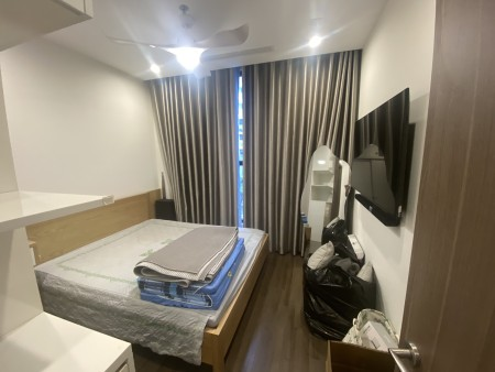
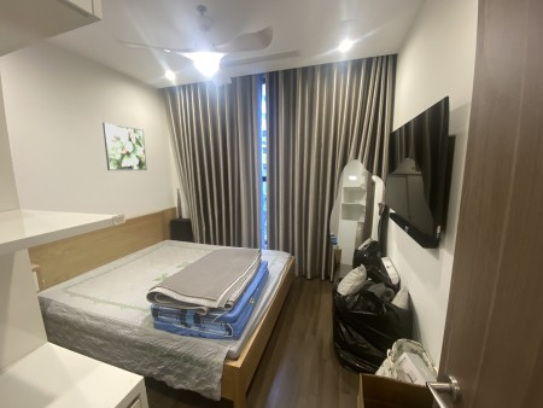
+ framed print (127, 148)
